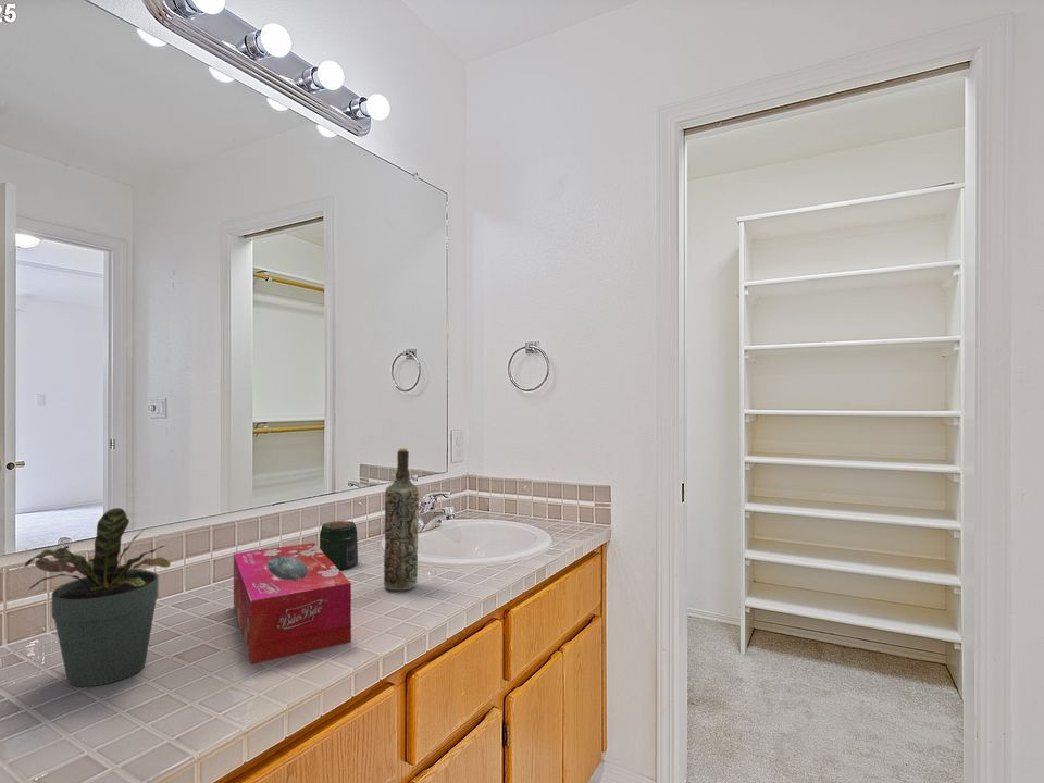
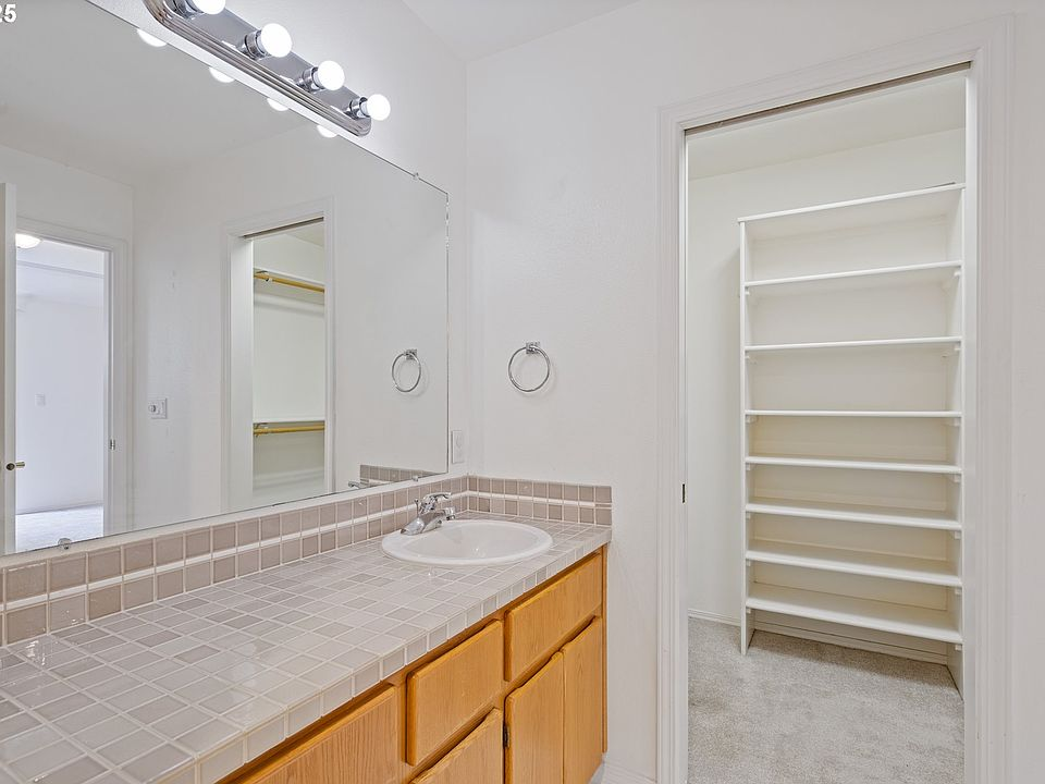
- tissue box (287, 594)
- bottle (401, 517)
- jar (338, 544)
- potted plant (97, 593)
